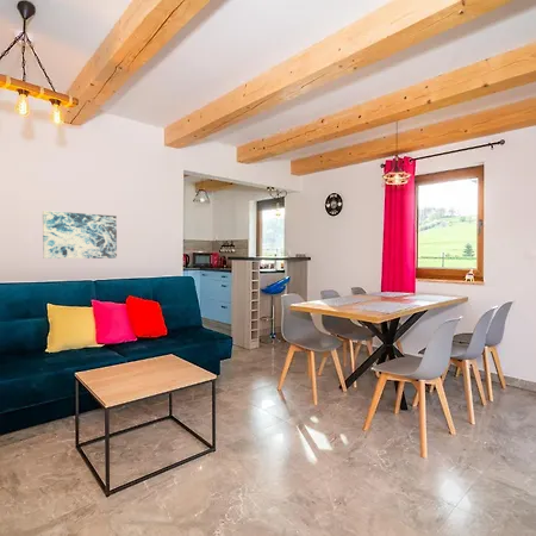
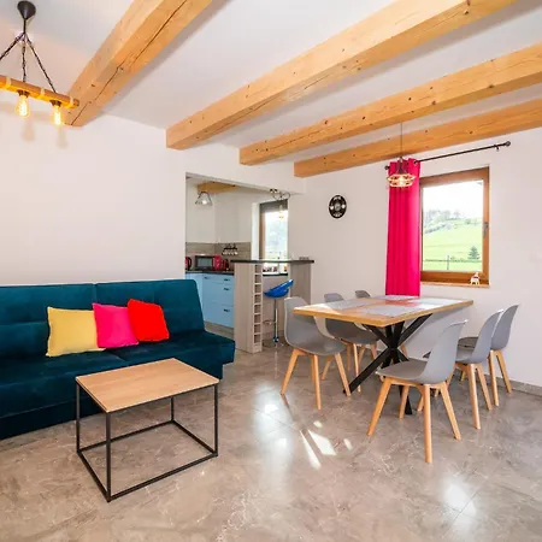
- wall art (81, 236)
